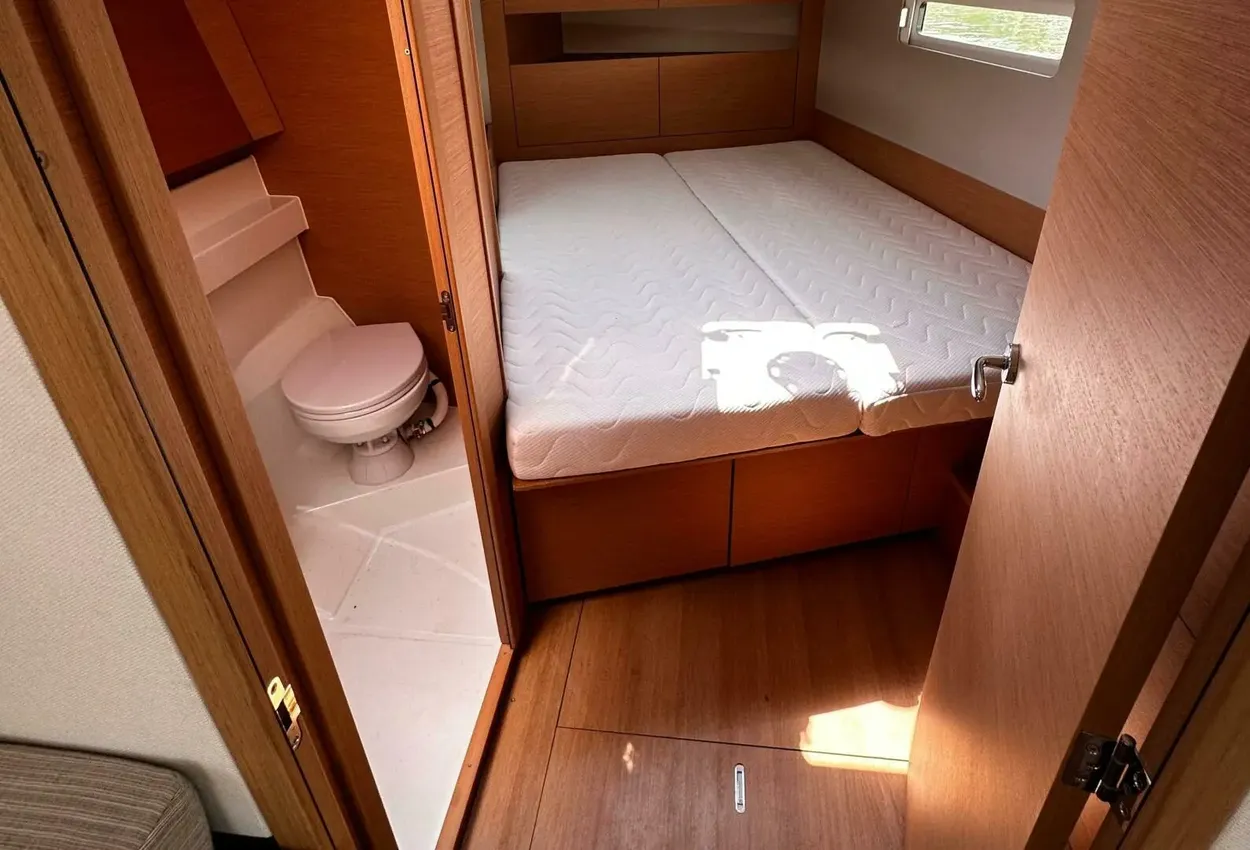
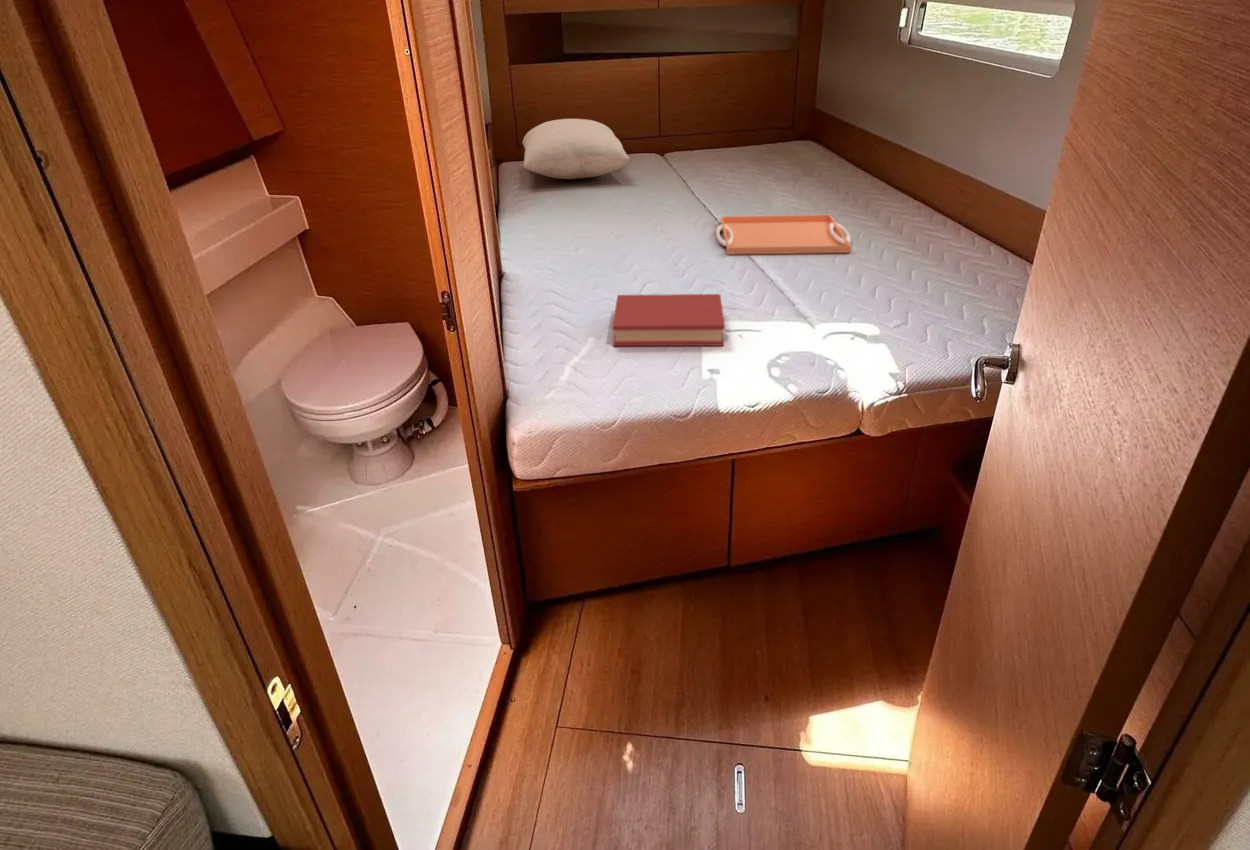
+ serving tray (781, 233)
+ pillow (572, 148)
+ hardback book (668, 318)
